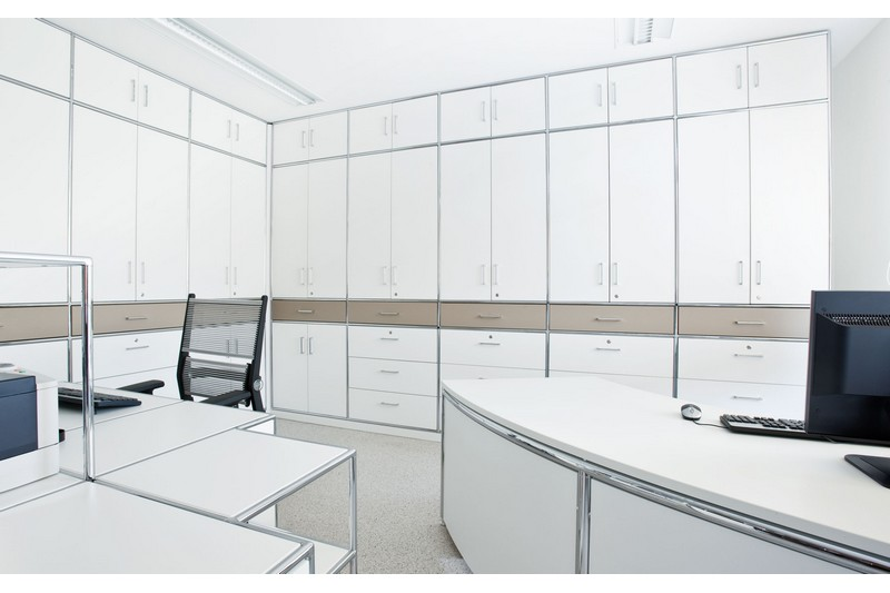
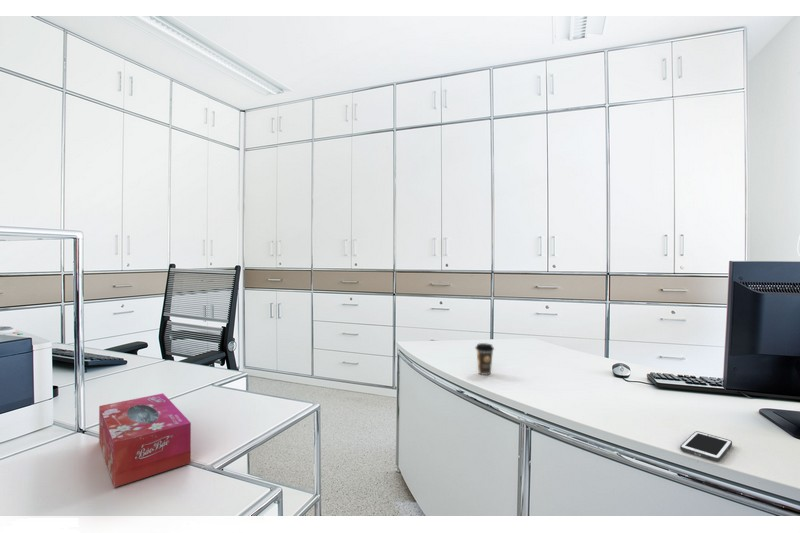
+ cell phone (706, 445)
+ coffee cup (484, 358)
+ tissue box (142, 432)
